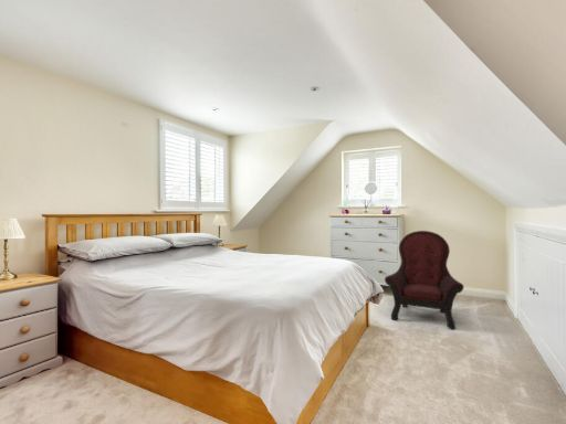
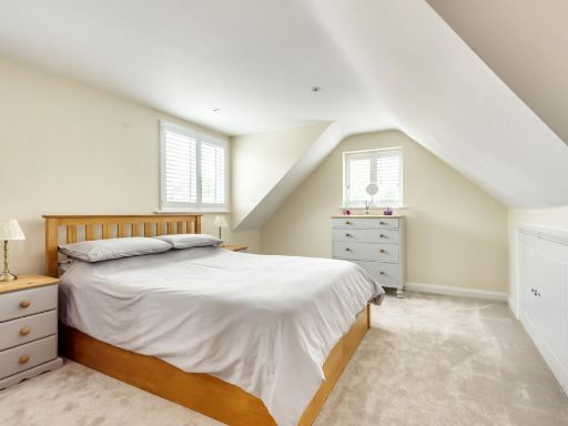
- armchair (422, 273)
